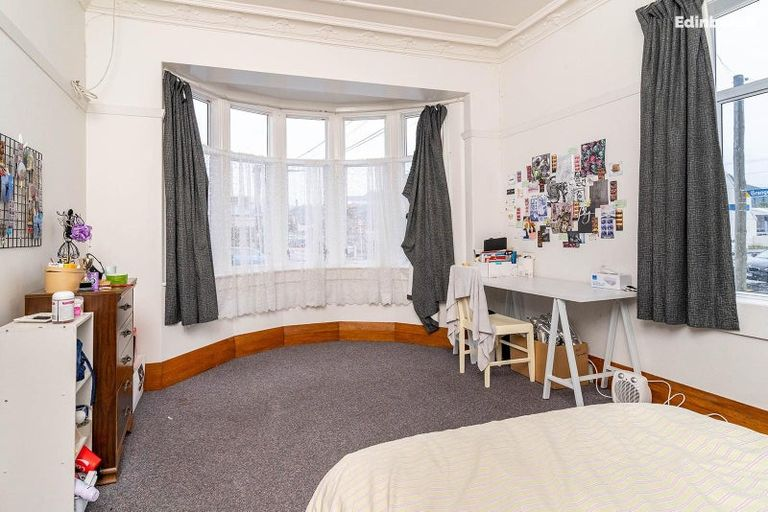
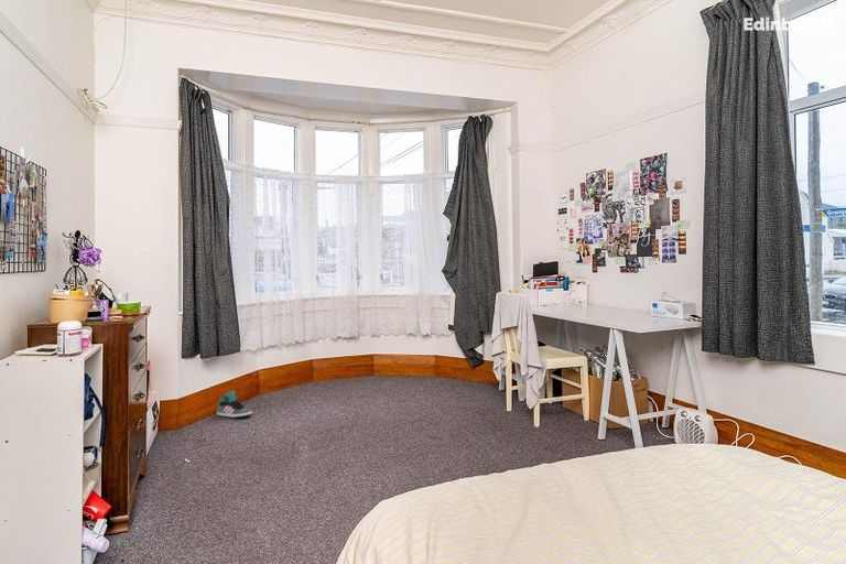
+ sneaker (234, 403)
